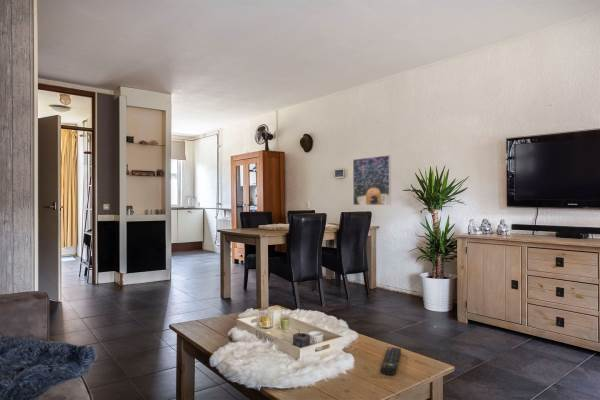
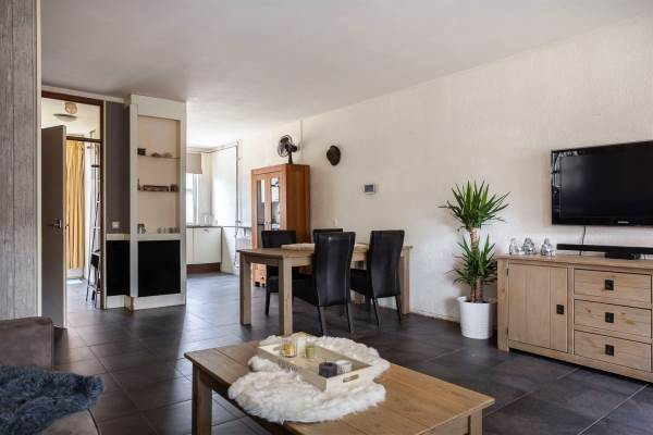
- remote control (391, 360)
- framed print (371, 181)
